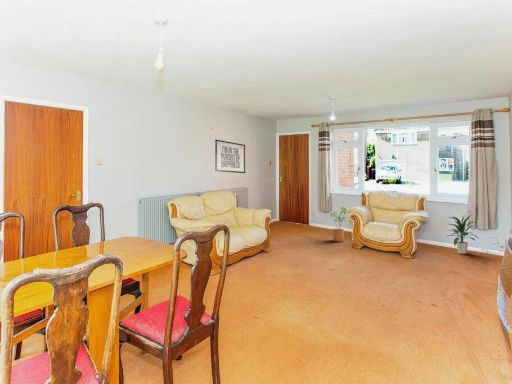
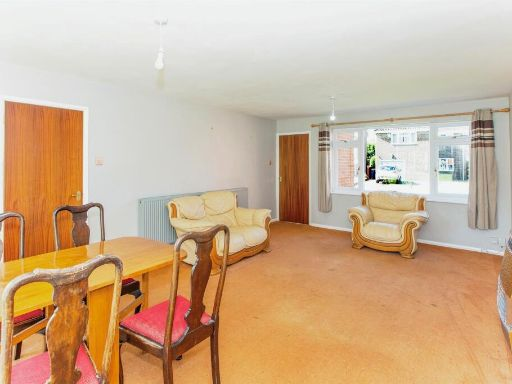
- indoor plant (460, 233)
- house plant (339, 224)
- mirror (231, 157)
